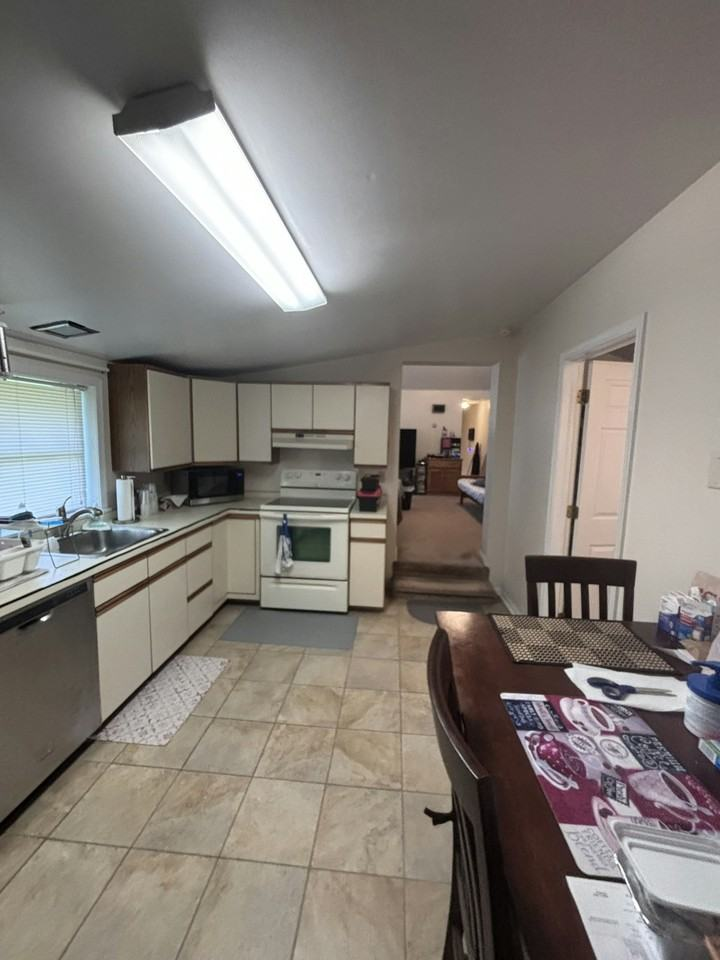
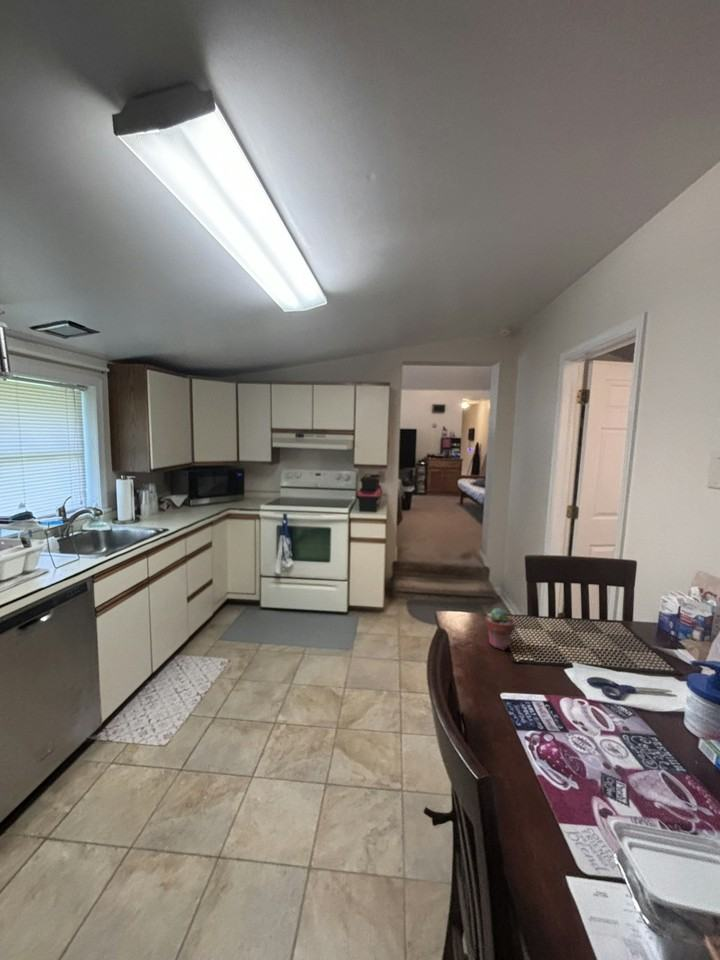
+ potted succulent (499, 626)
